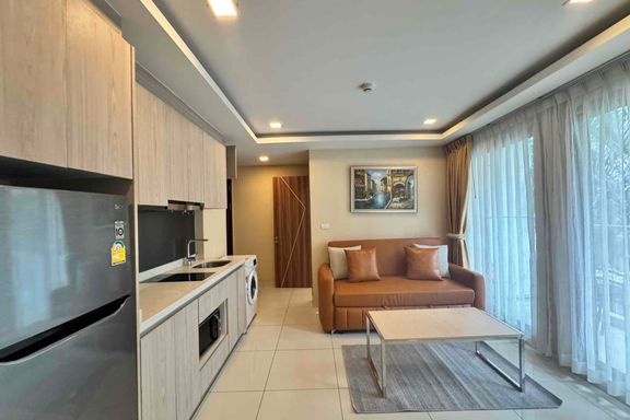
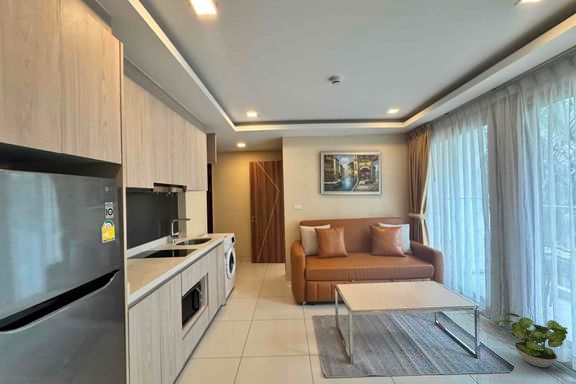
+ potted plant (530, 337)
